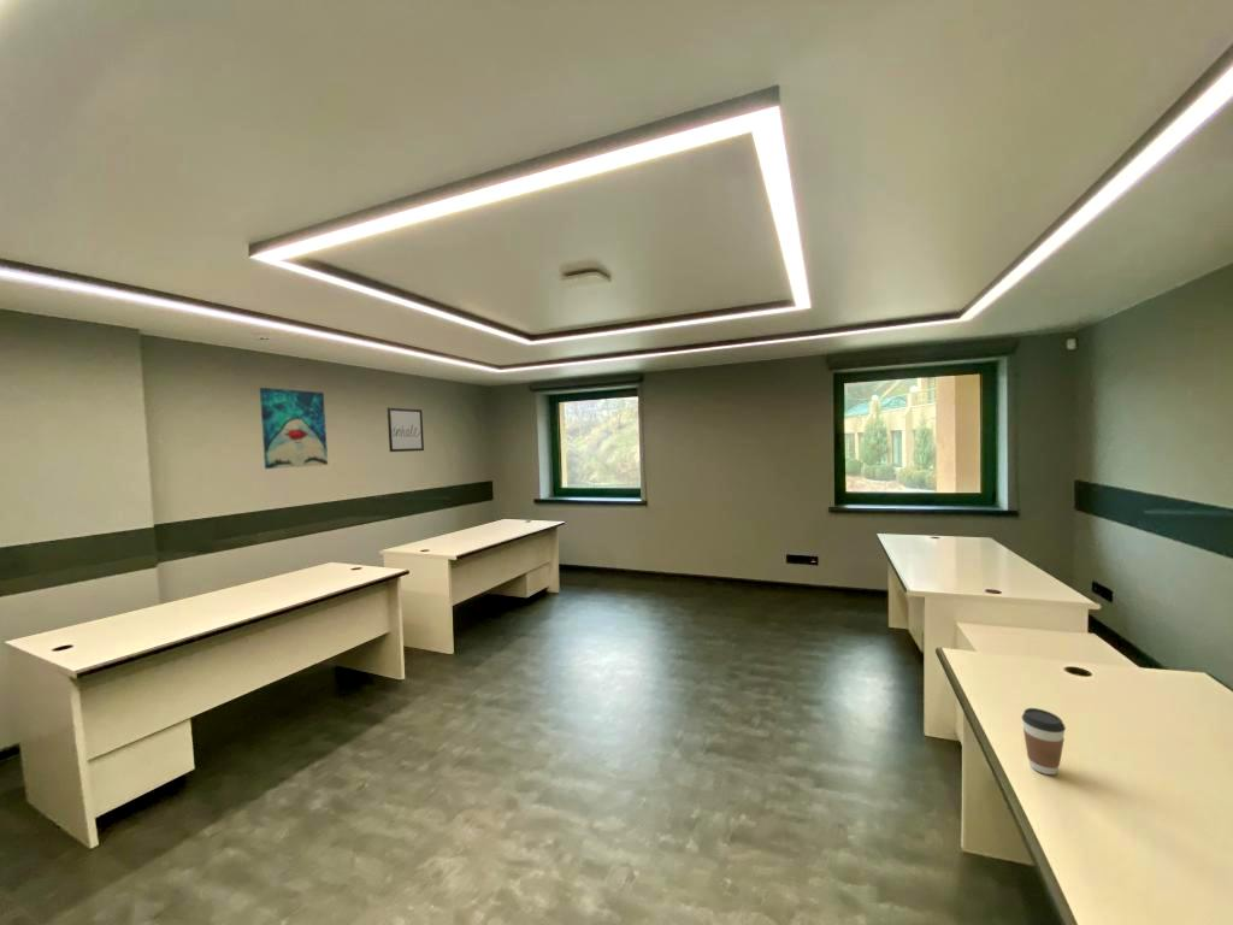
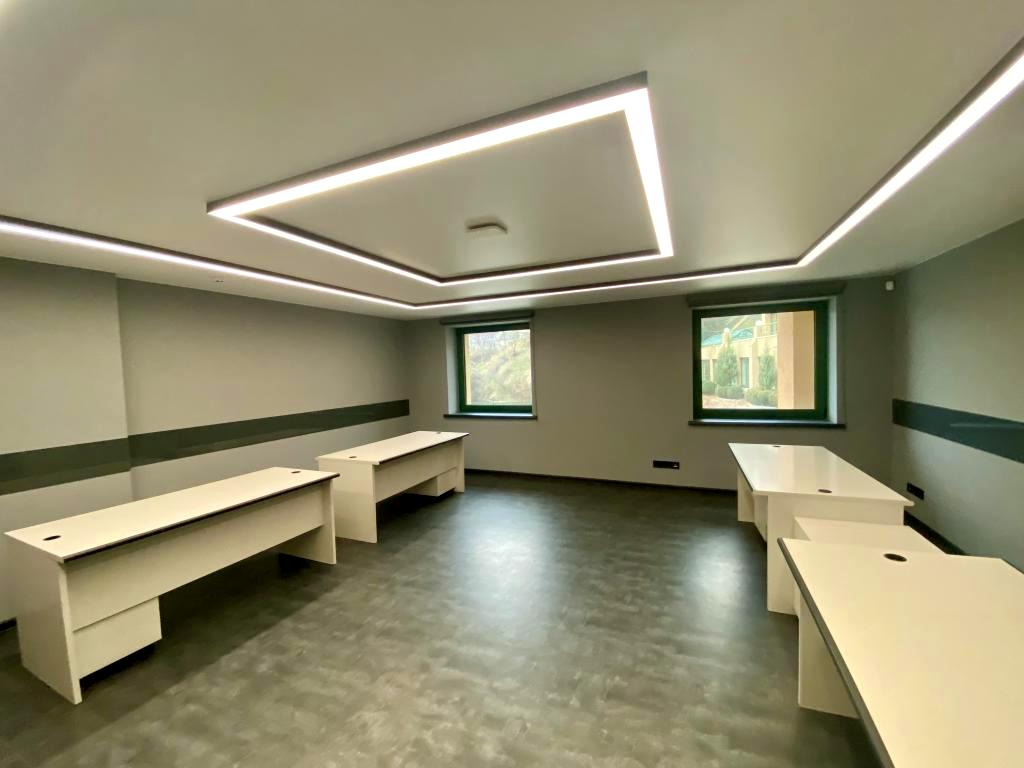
- wall art (406, 430)
- coffee cup (1043, 741)
- wall art (295, 429)
